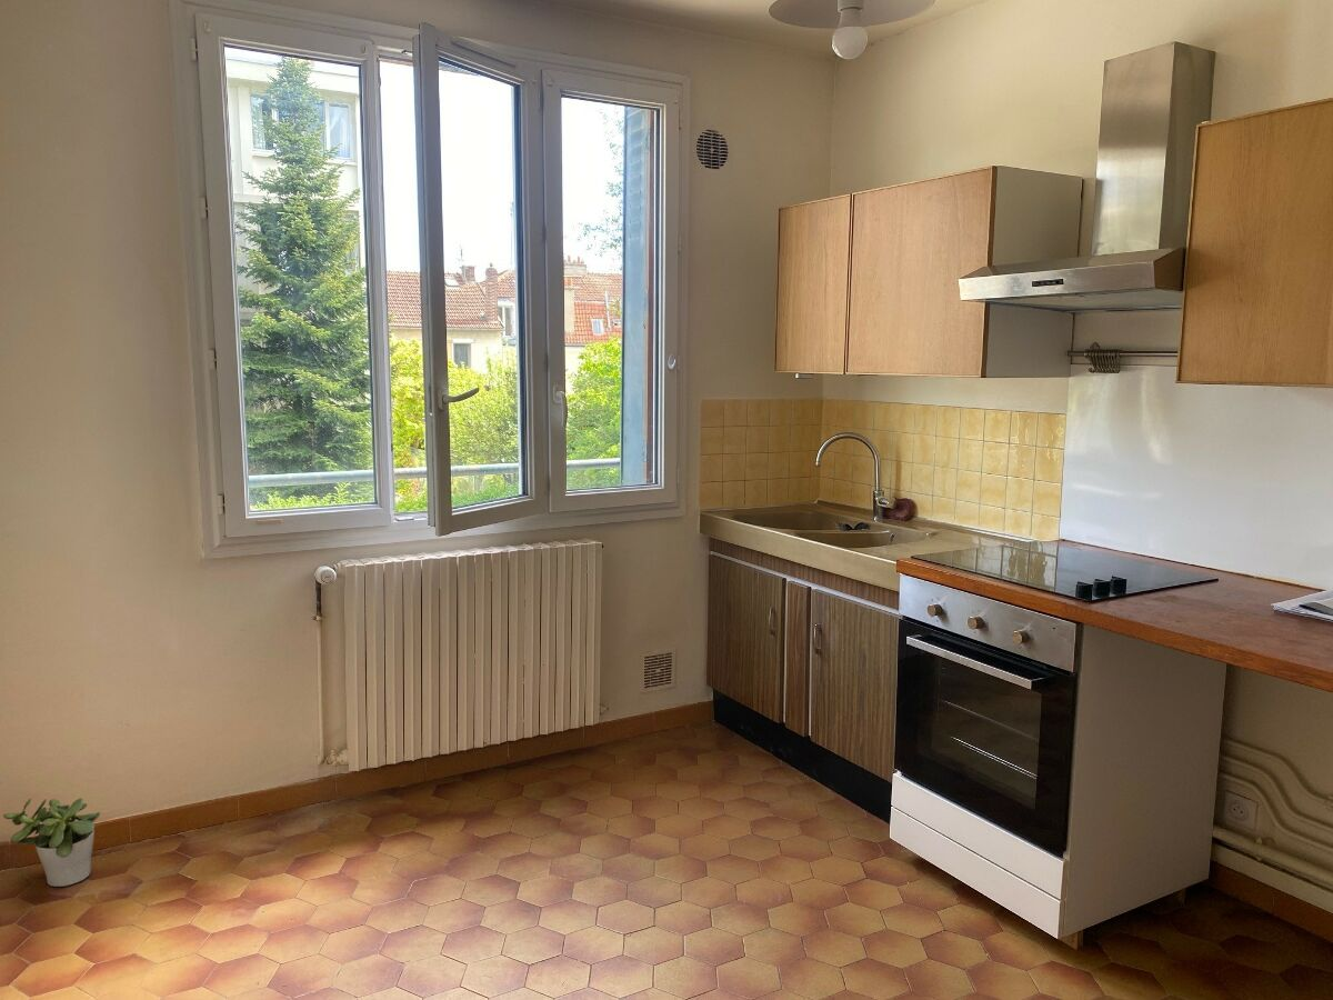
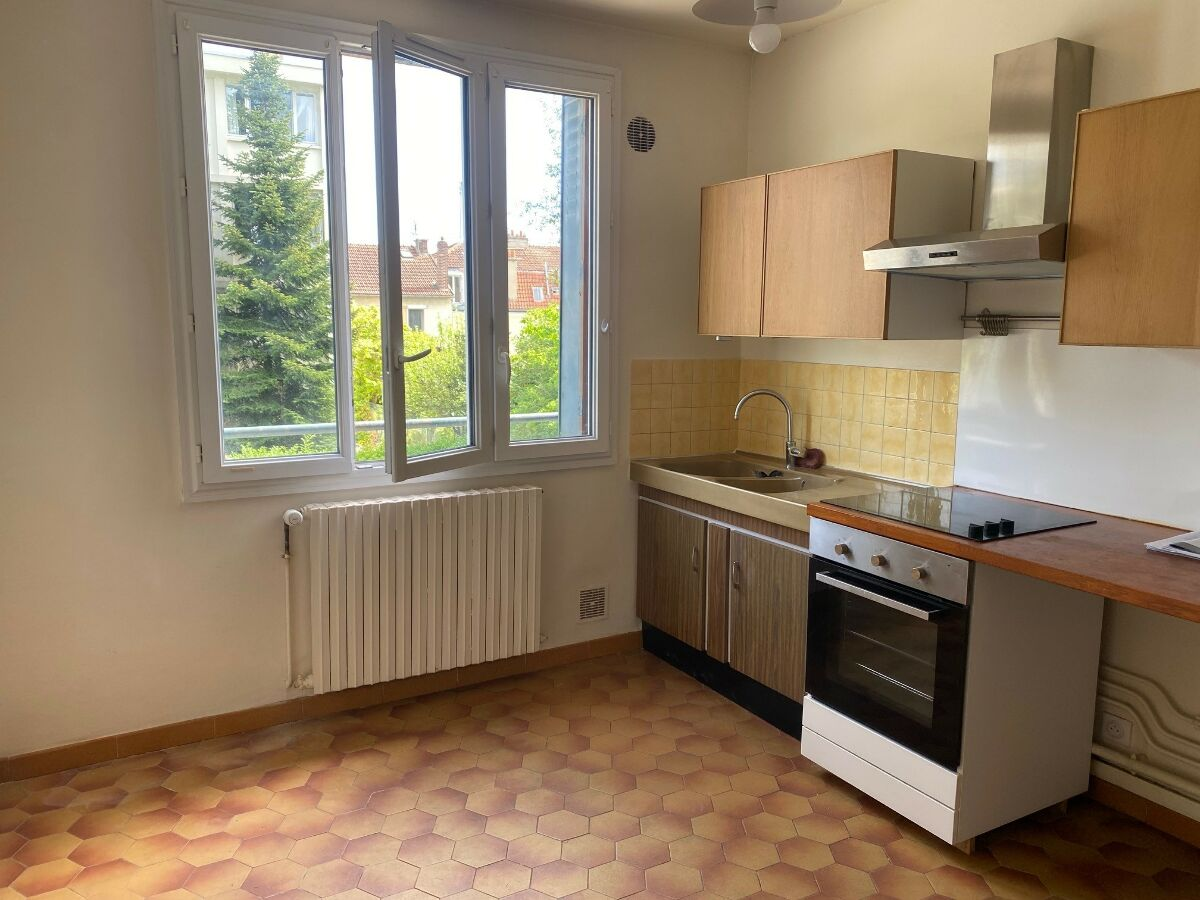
- potted plant (53, 841)
